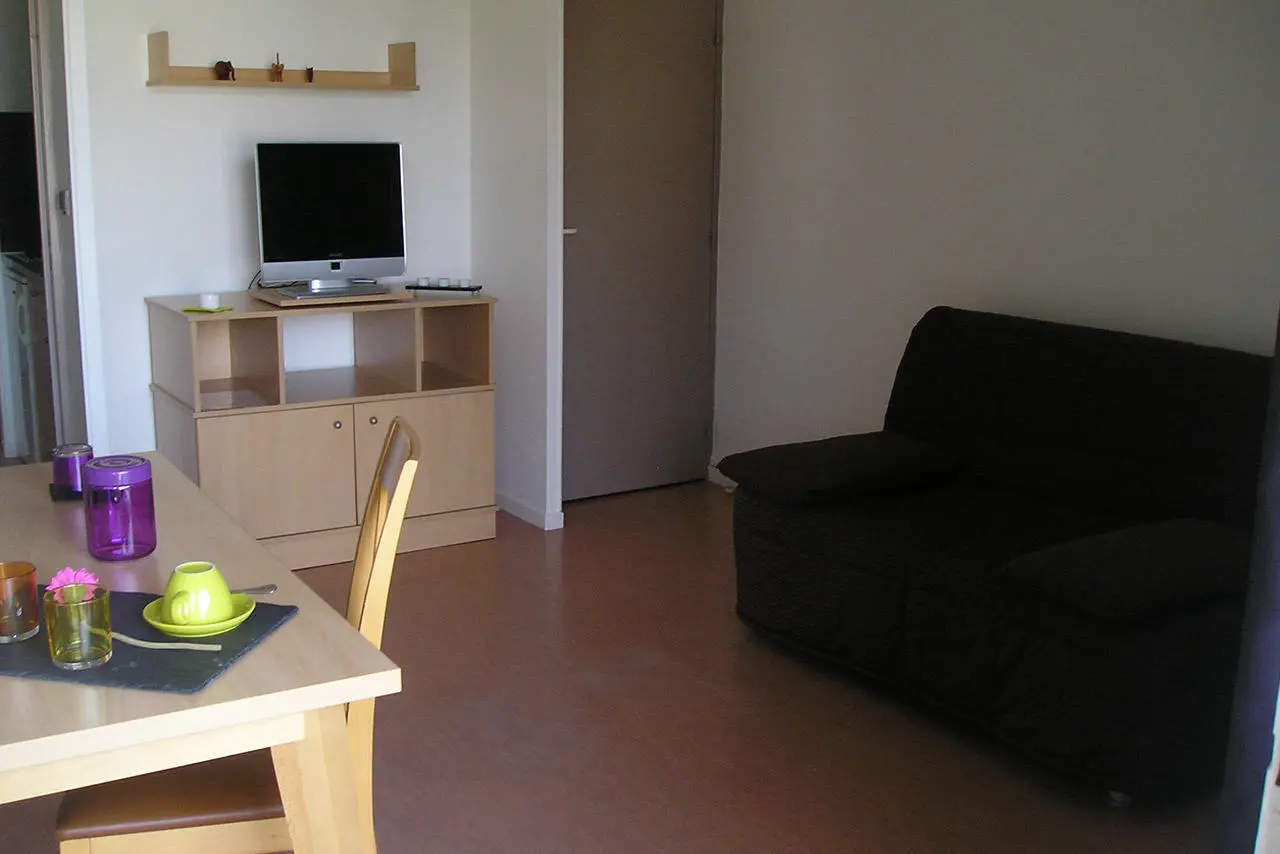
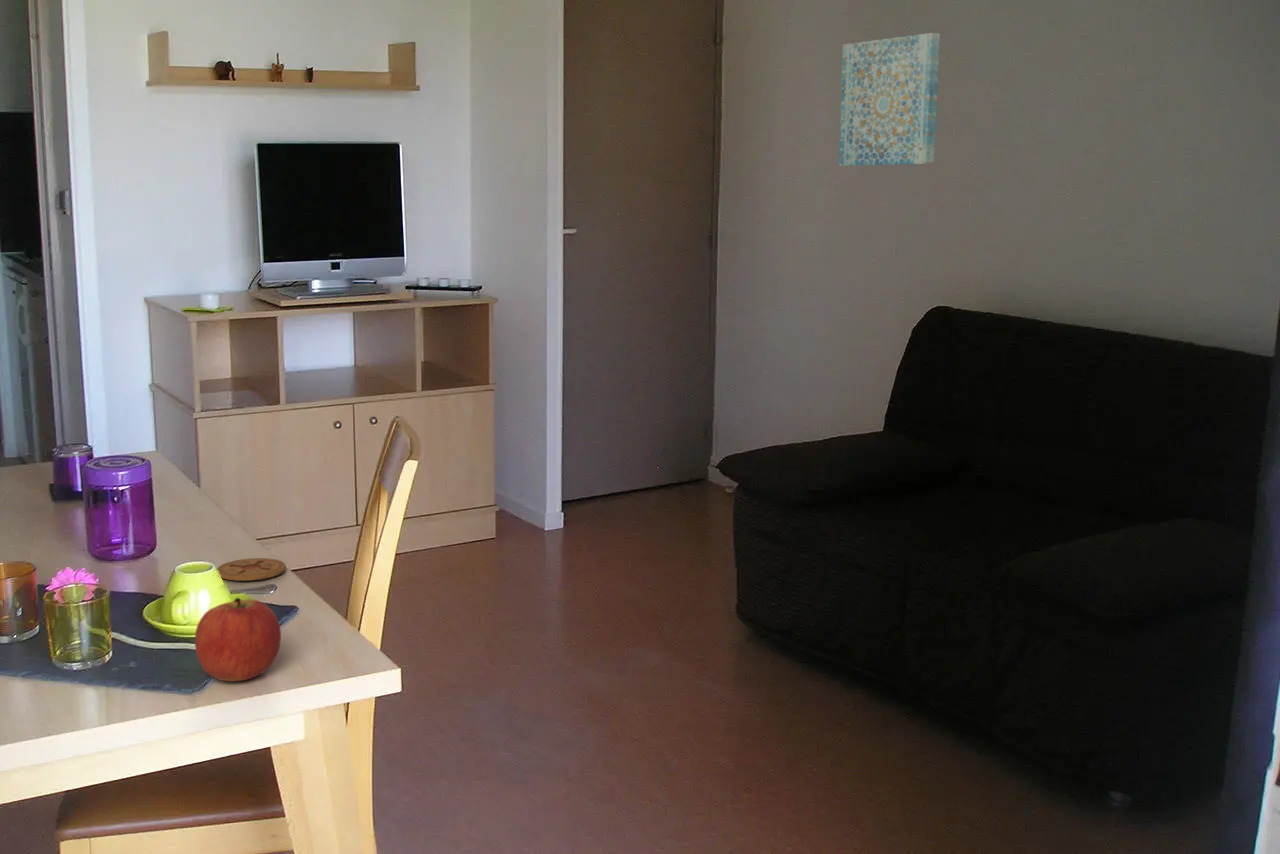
+ wall art (887, 102)
+ coaster (251, 569)
+ apple (237, 634)
